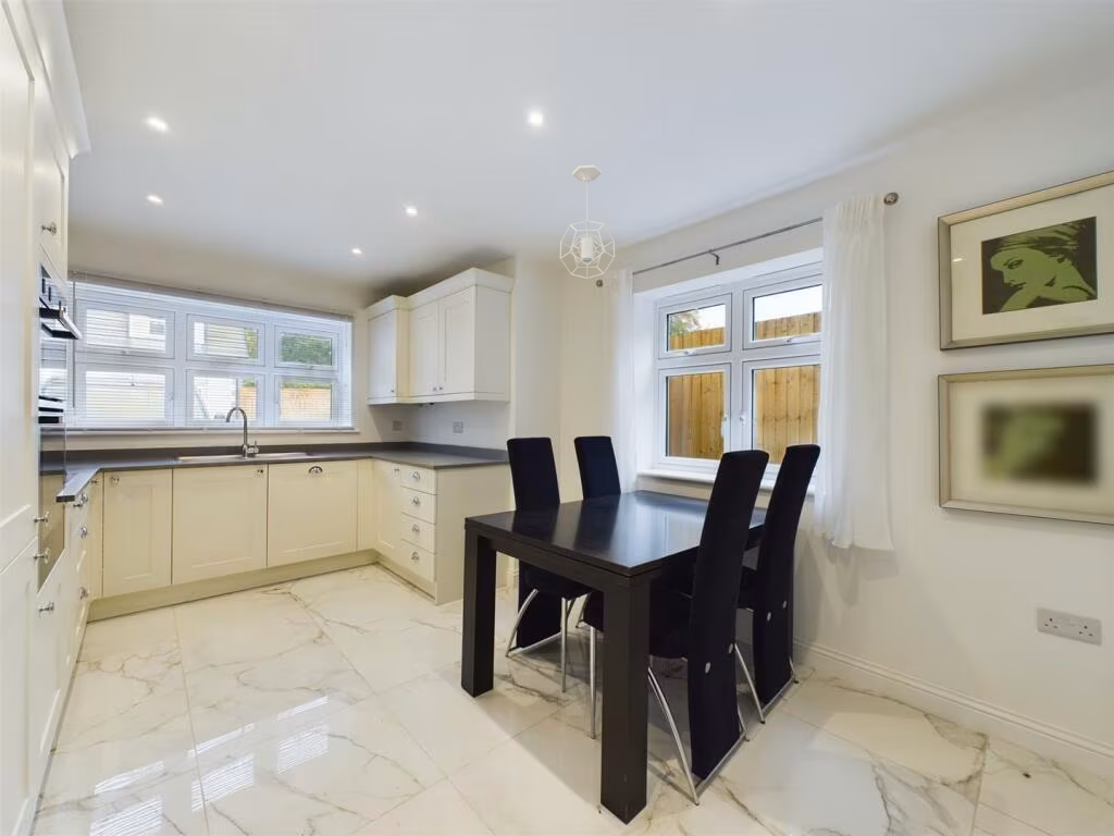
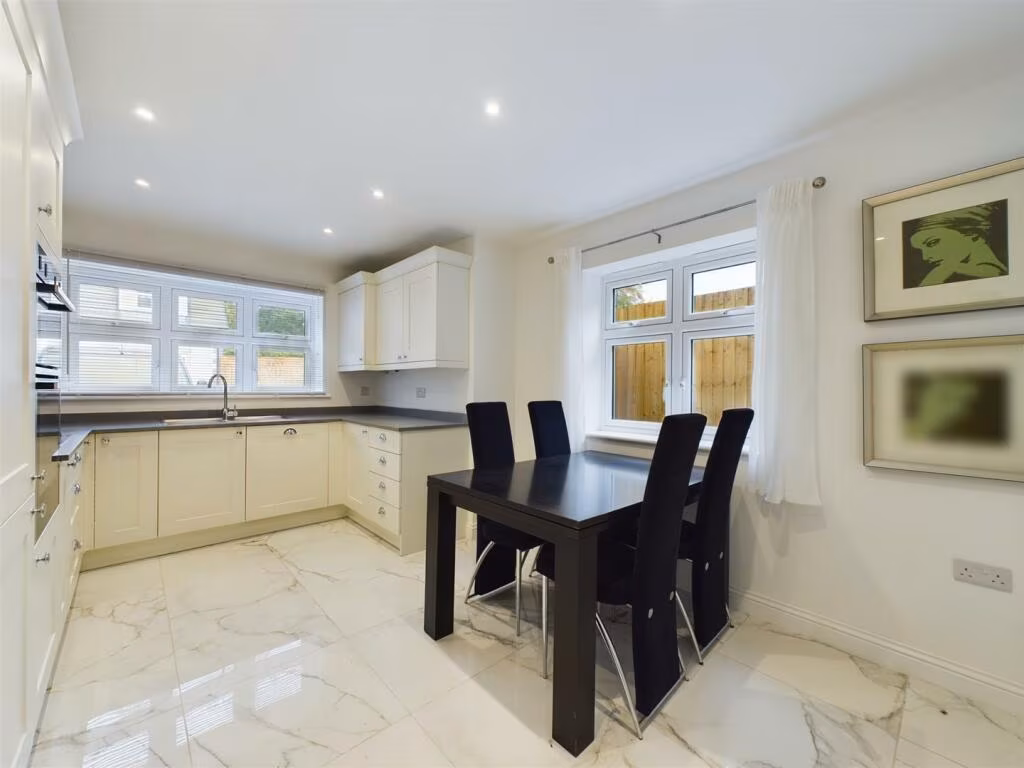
- pendant light (586, 225)
